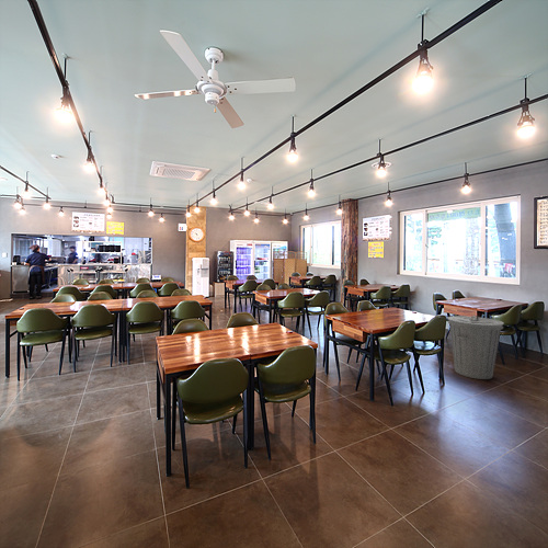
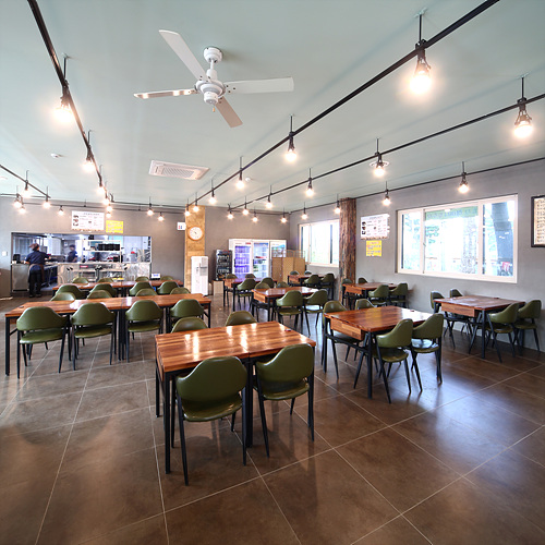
- trash can (473, 344)
